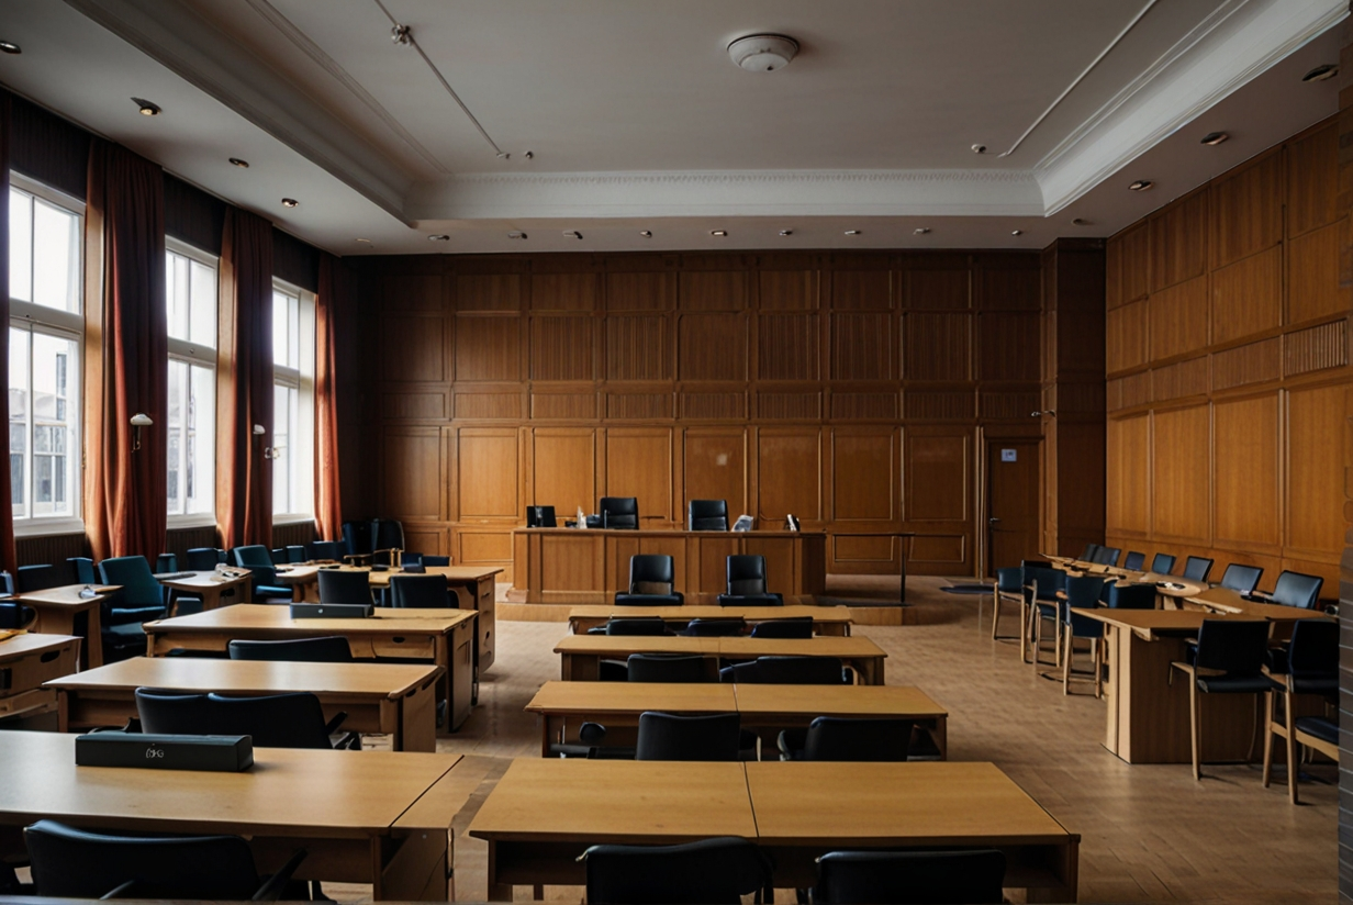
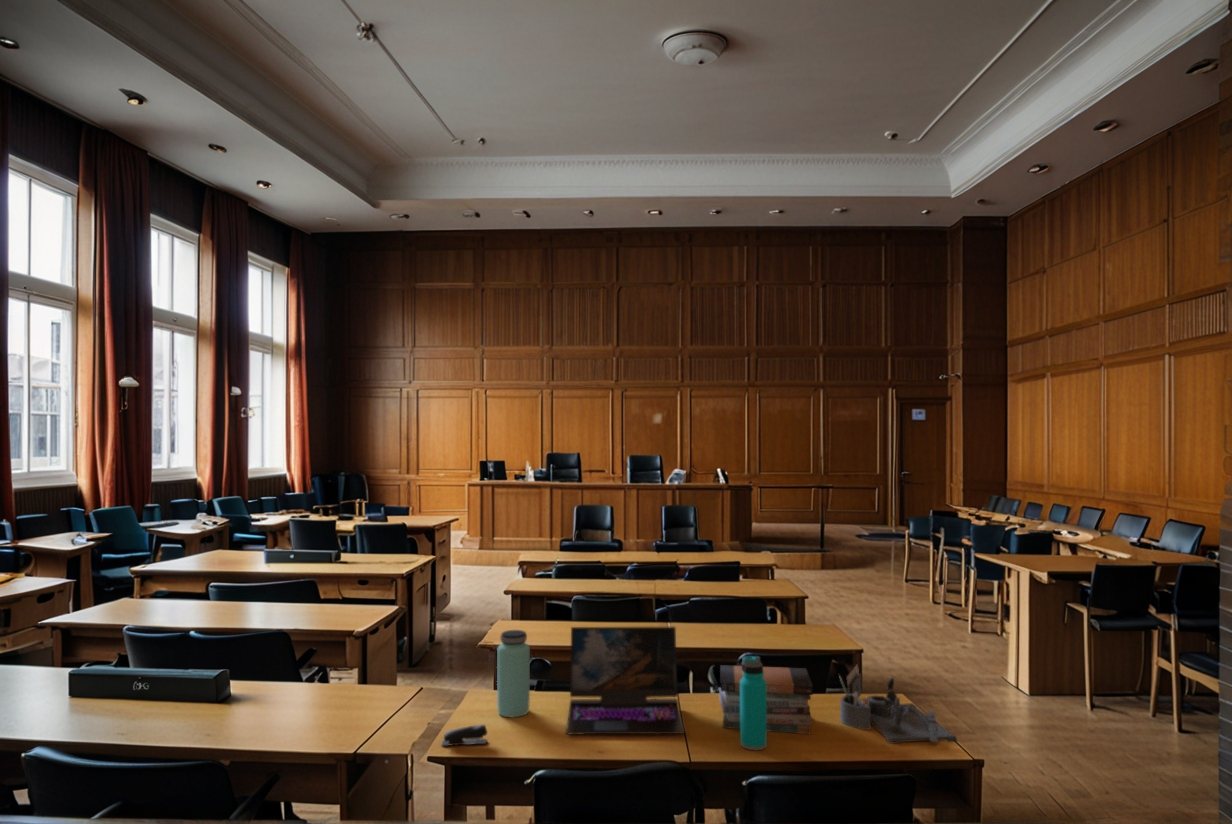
+ bottle (513, 672)
+ desk organizer (885, 697)
+ laptop (624, 678)
+ water bottle (753, 700)
+ book stack (766, 697)
+ stapler (464, 734)
